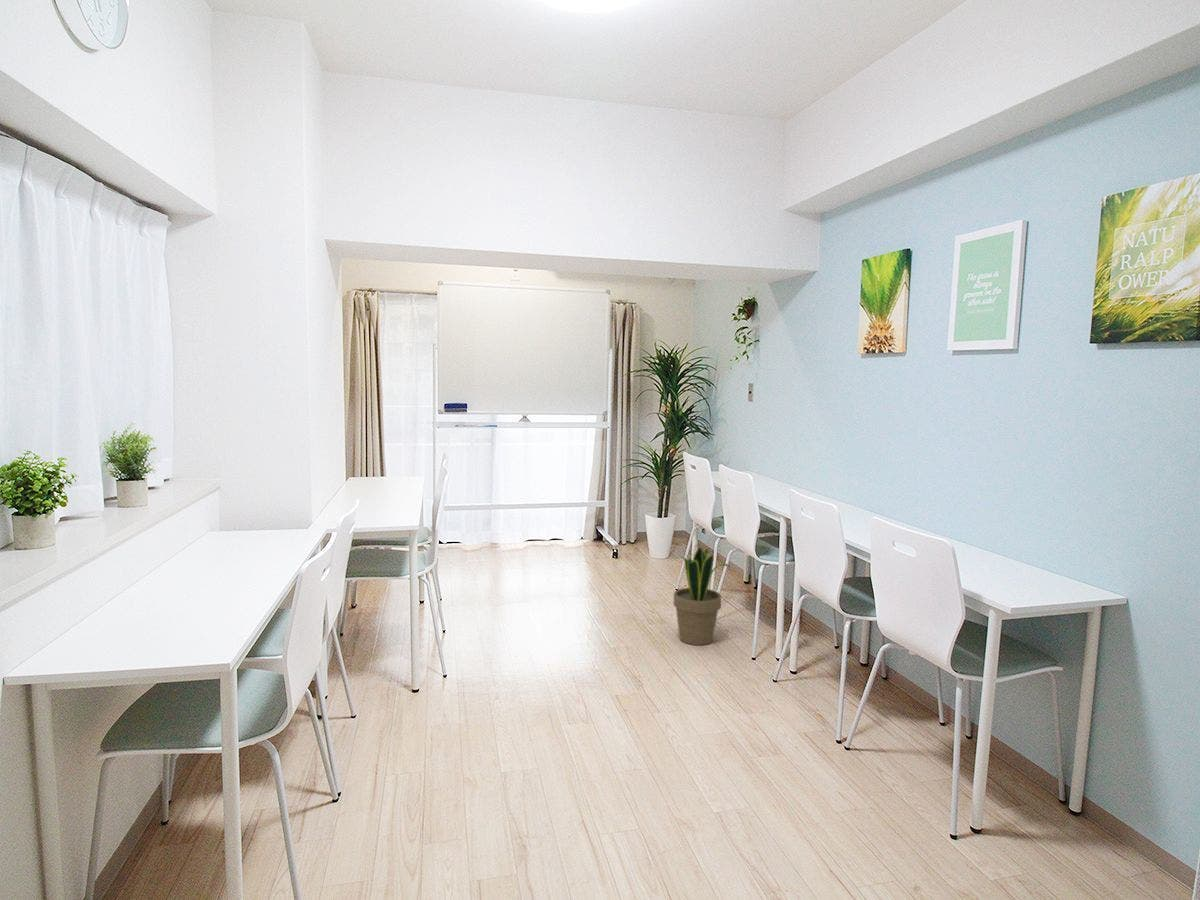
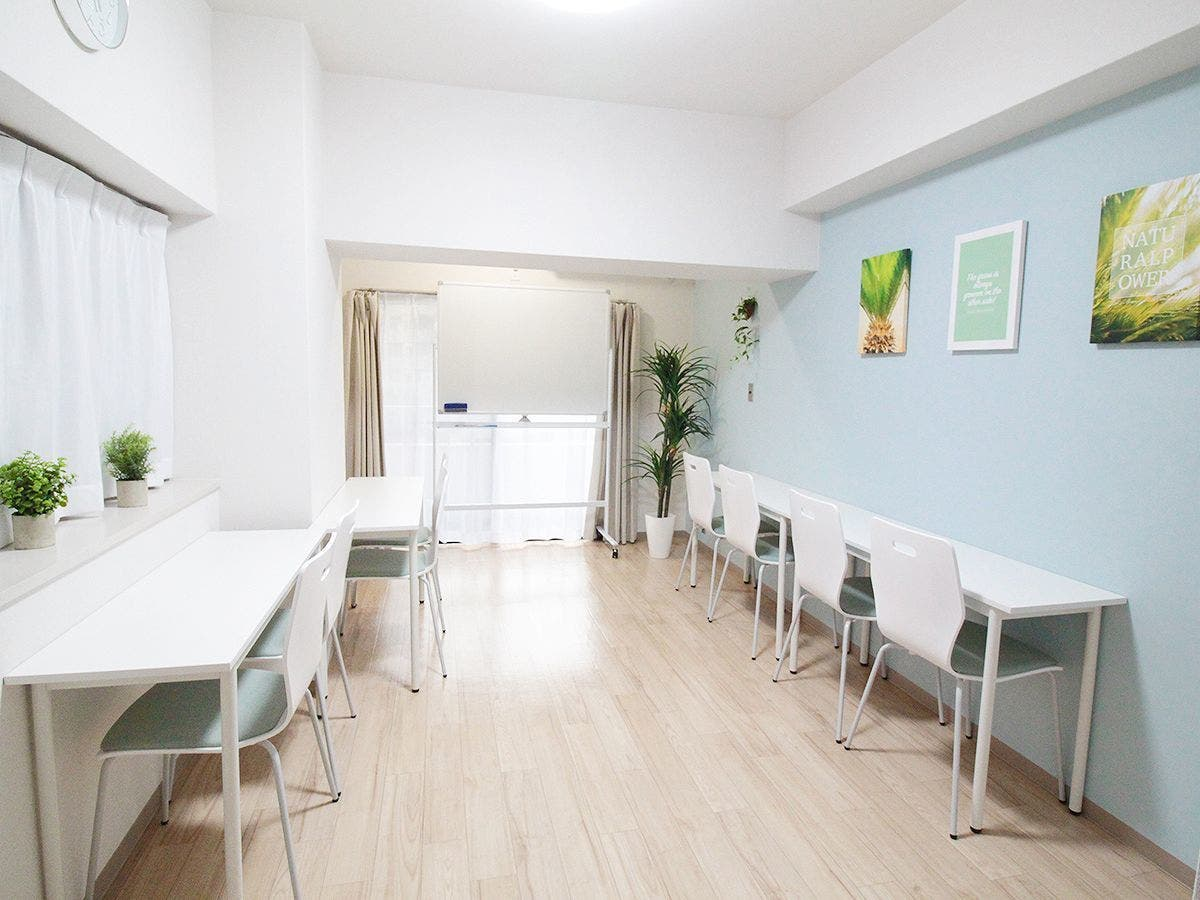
- potted plant (701, 593)
